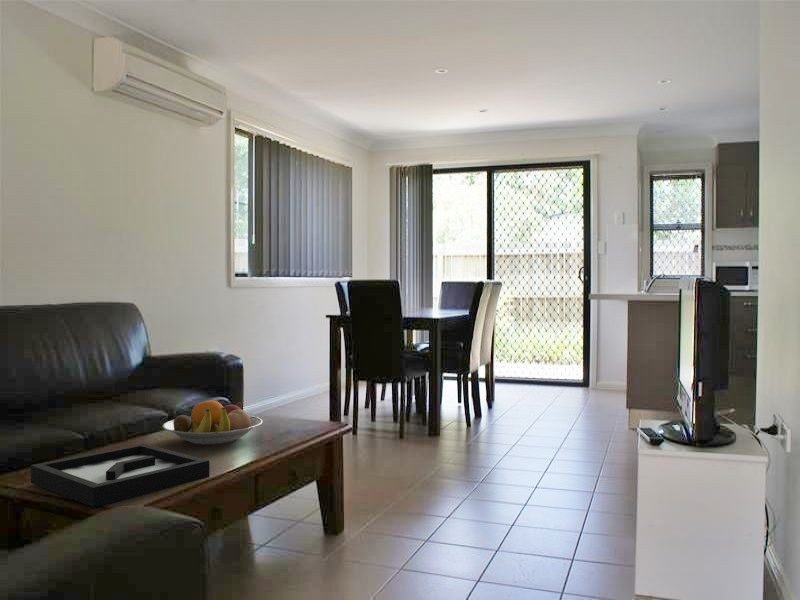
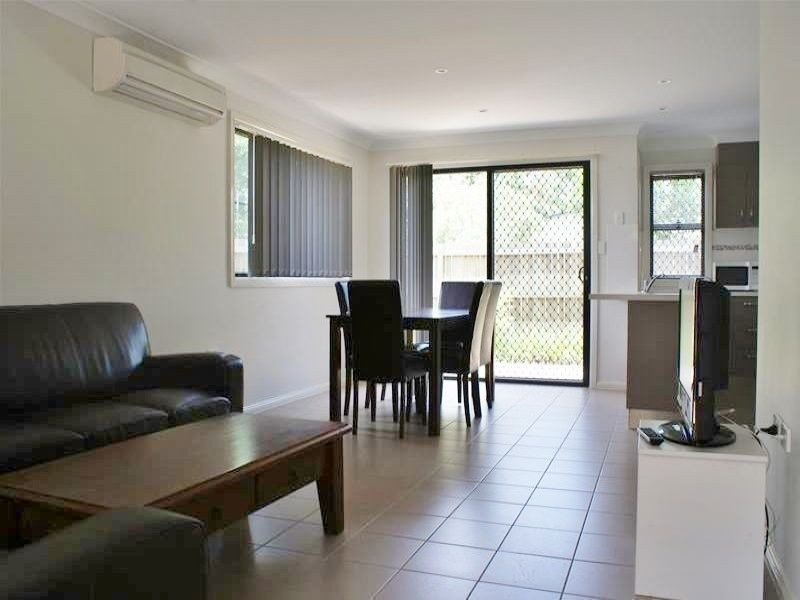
- fruit bowl (213, 418)
- decorative tray (121, 471)
